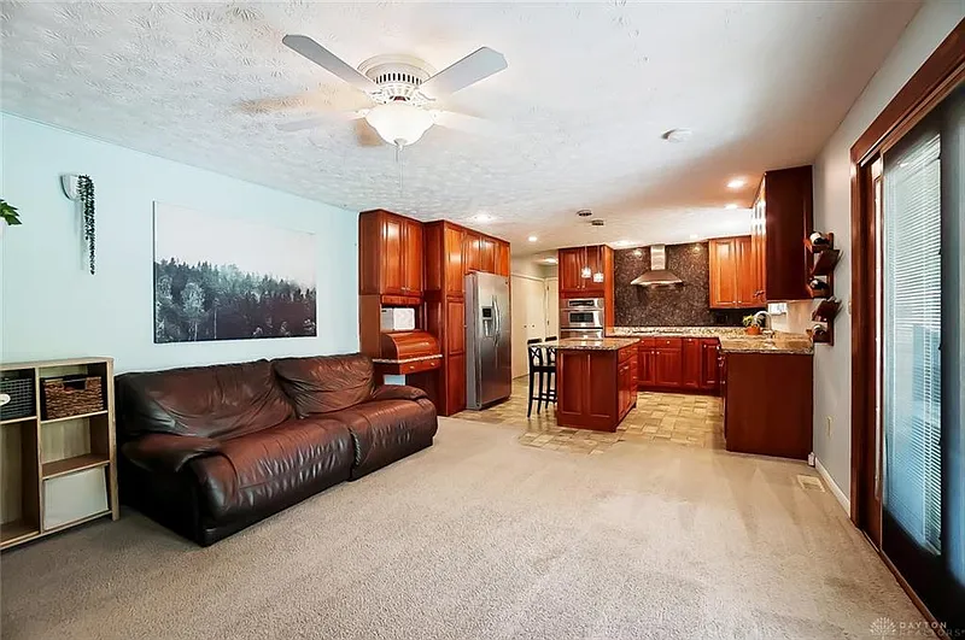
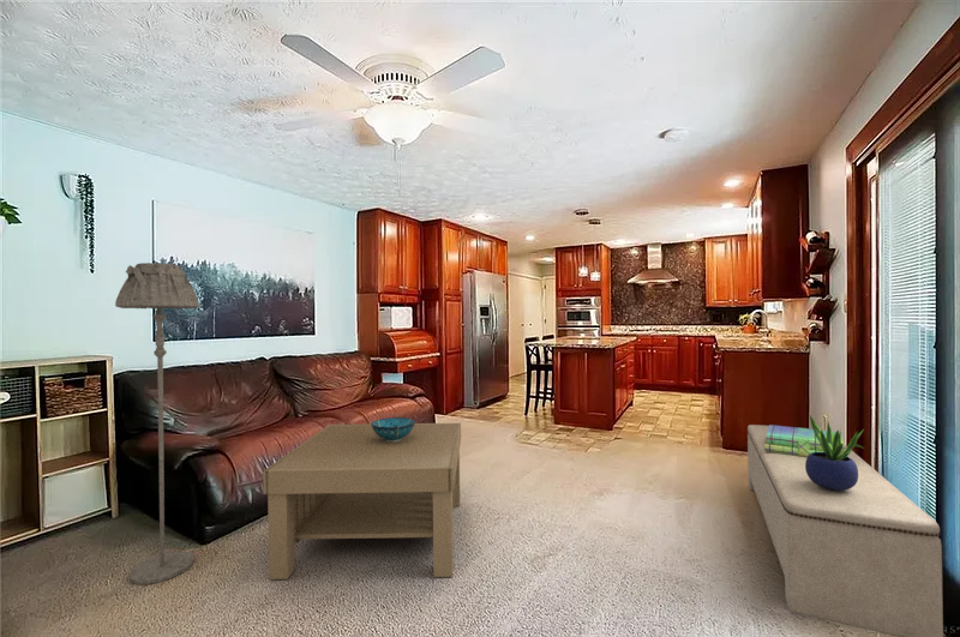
+ bench (814, 498)
+ stack of books (803, 441)
+ decorative bowl (392, 429)
+ potted plant (833, 452)
+ floor lamp (161, 416)
+ coffee table (380, 487)
